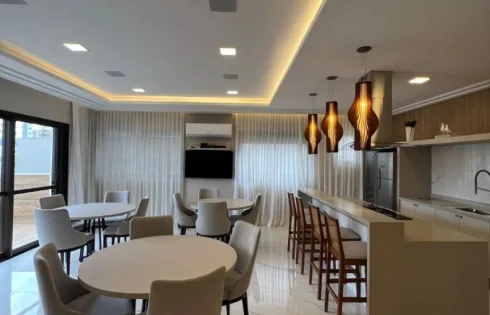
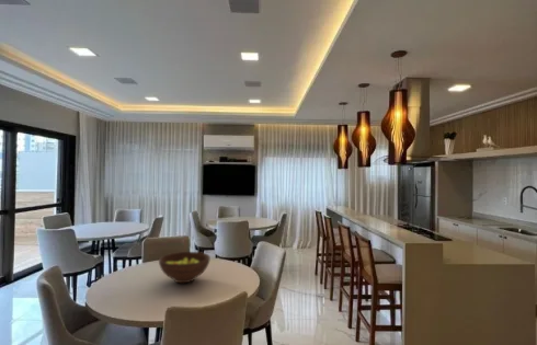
+ fruit bowl (184, 268)
